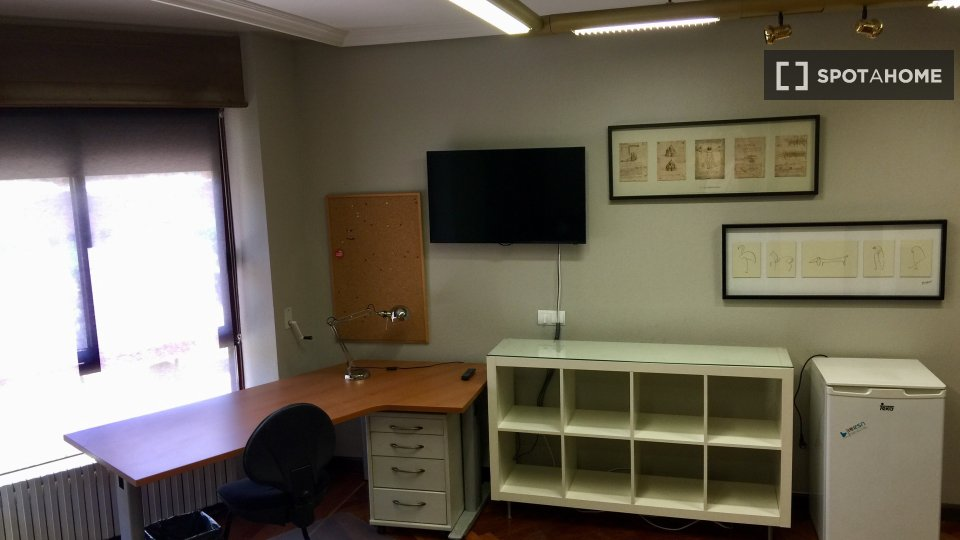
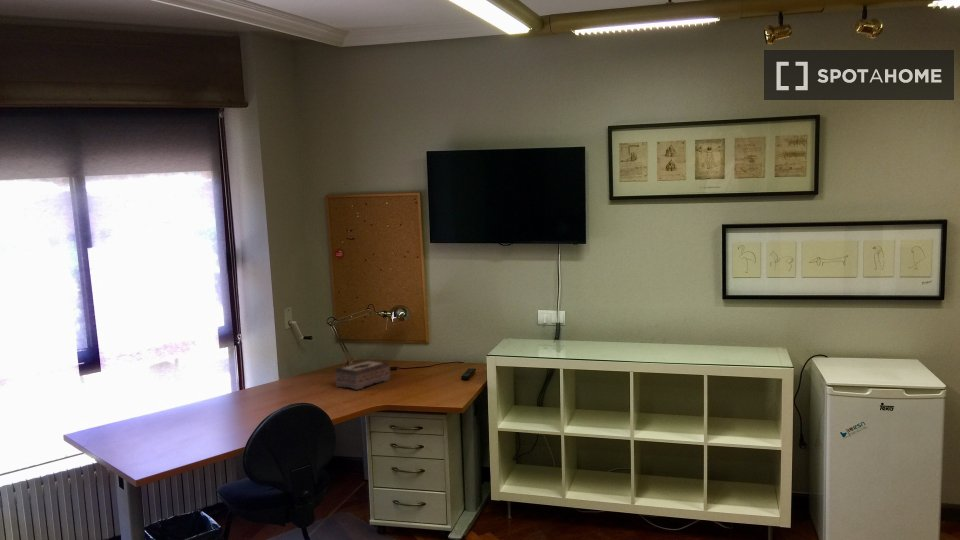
+ tissue box (363, 374)
